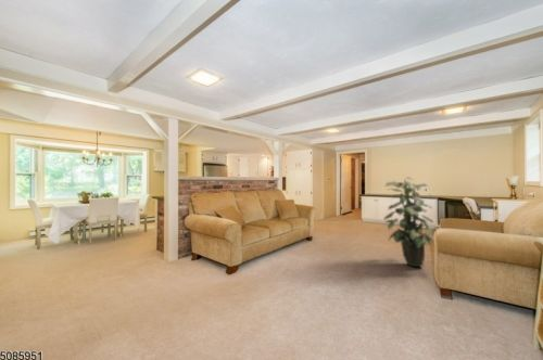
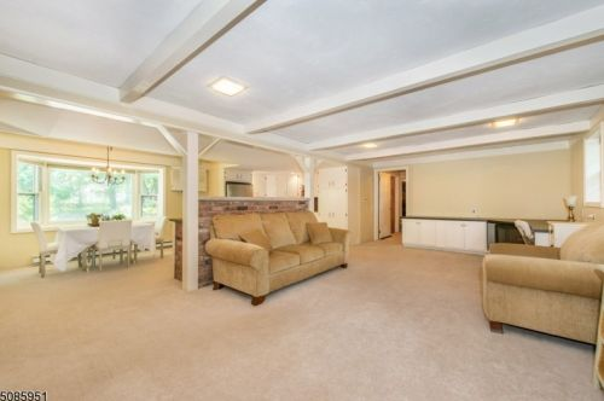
- indoor plant (408, 220)
